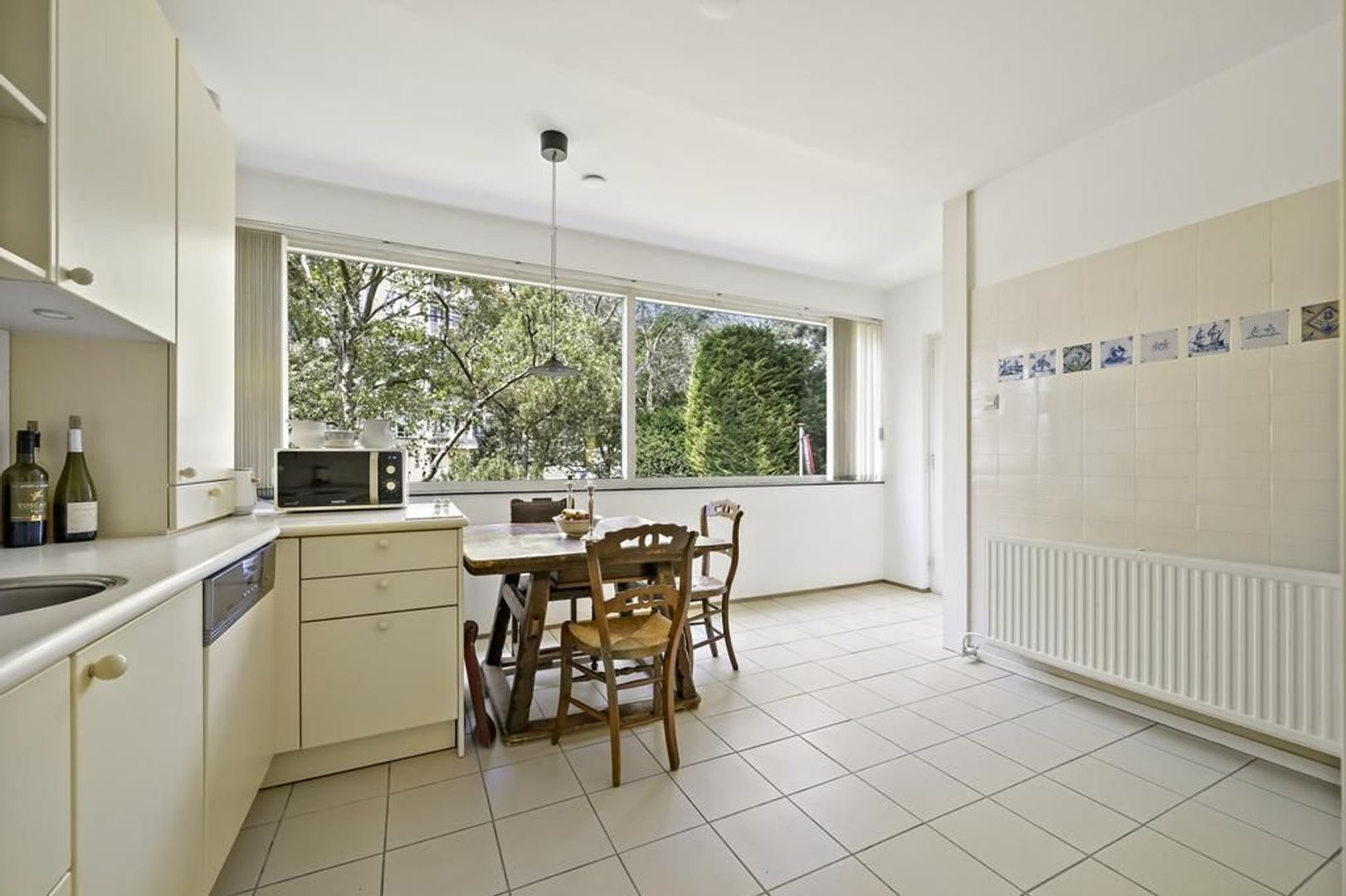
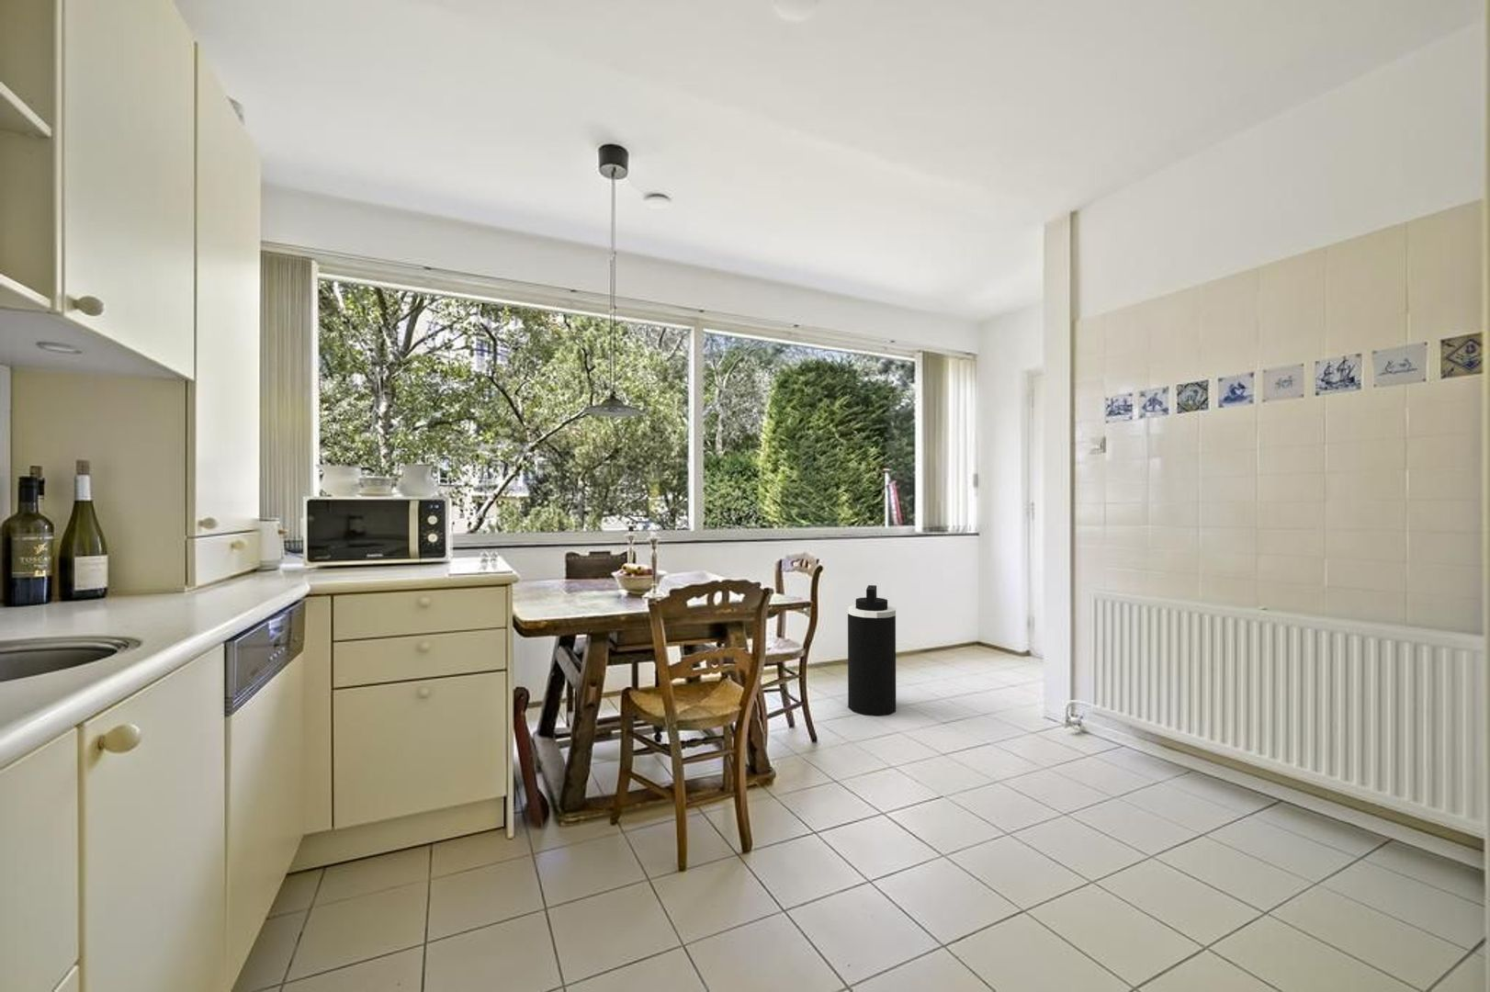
+ trash can (872, 647)
